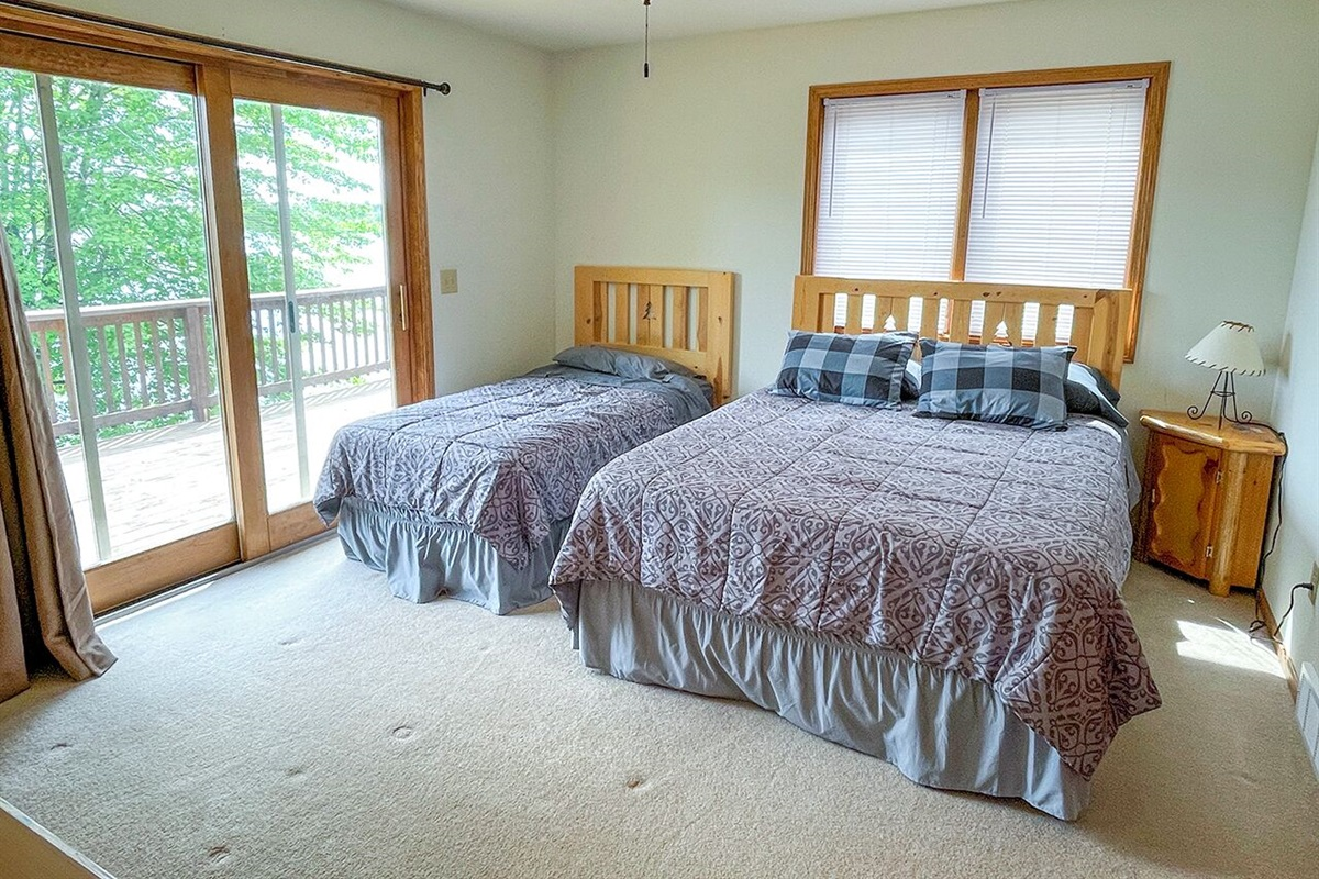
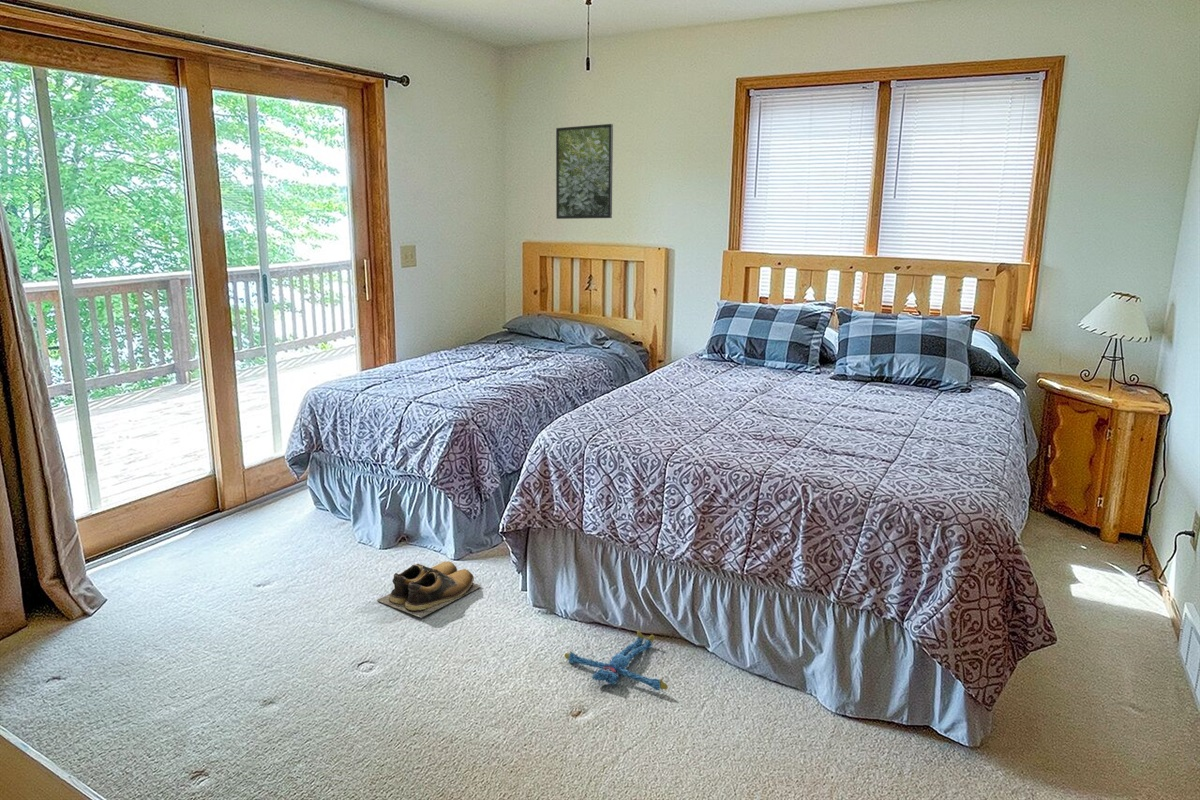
+ shoes (429, 579)
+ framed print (583, 172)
+ plush toy (625, 657)
